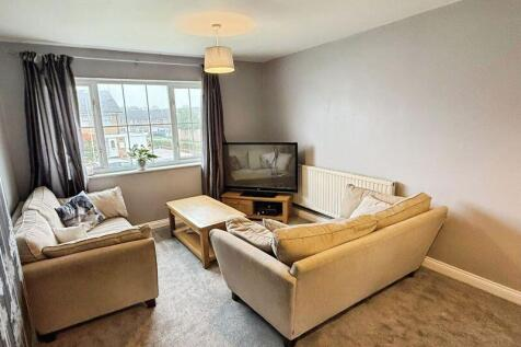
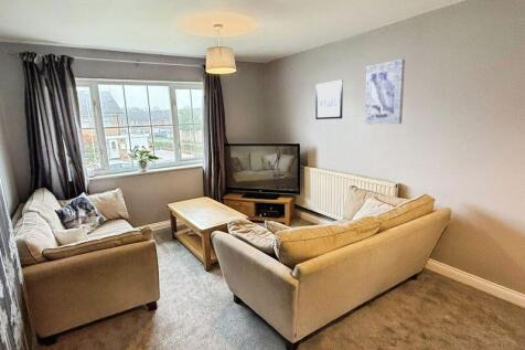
+ wall art (383, 94)
+ wall art (328, 100)
